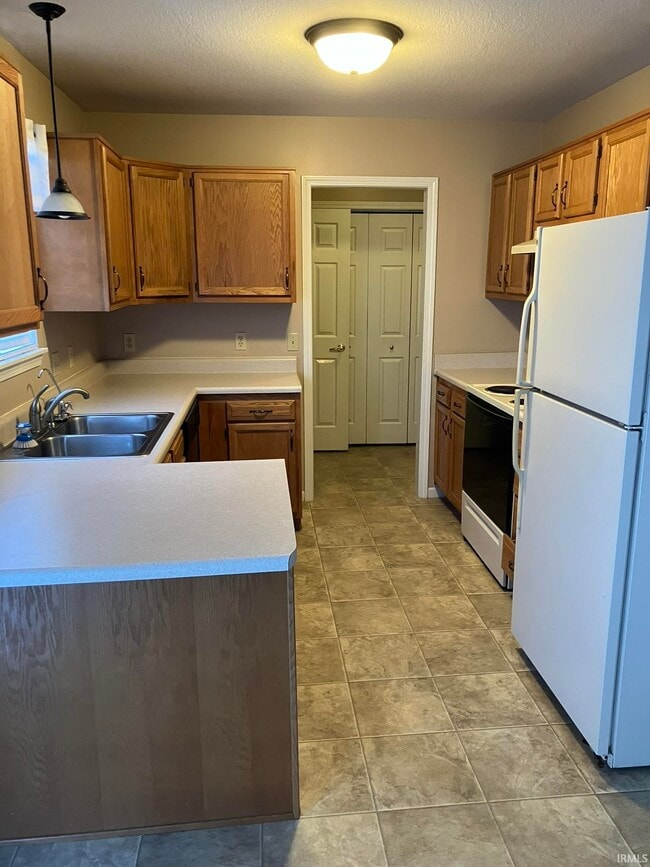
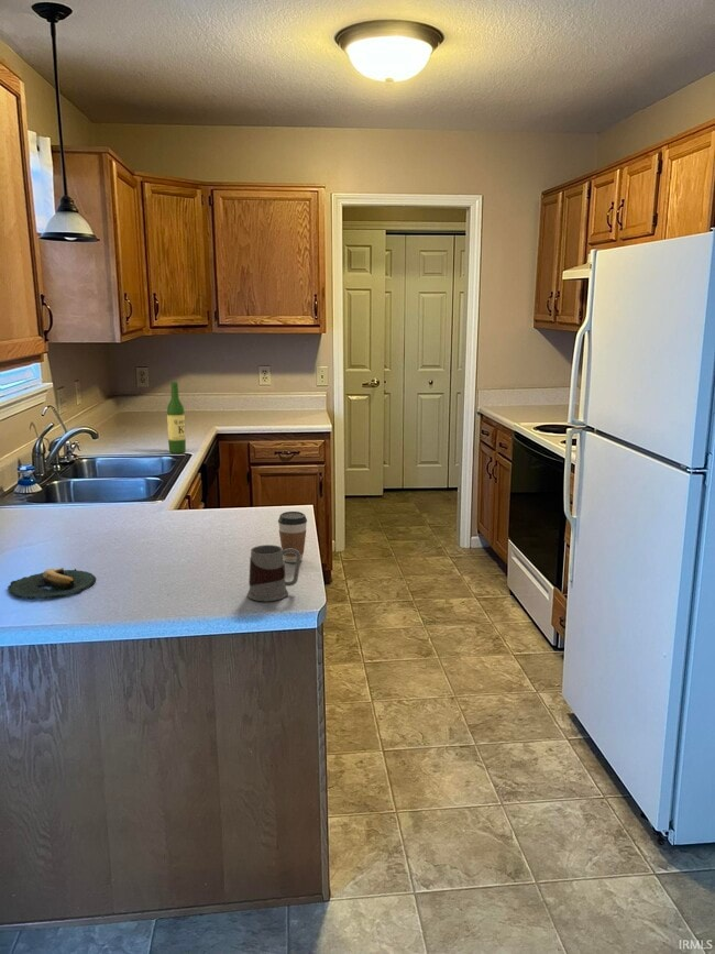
+ coffee cup (293, 537)
+ mug (274, 571)
+ wine bottle (176, 417)
+ banana (52, 578)
